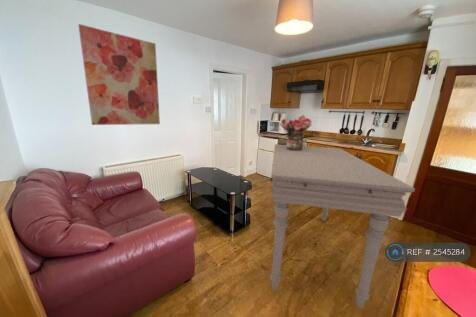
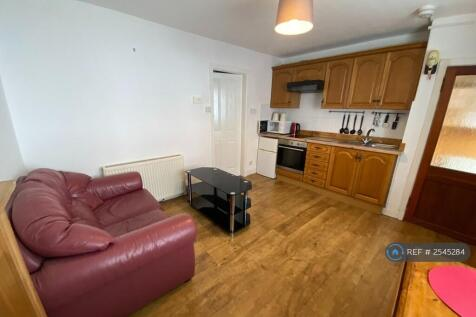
- bouquet (294, 132)
- wall art (125, 82)
- dining table (310, 204)
